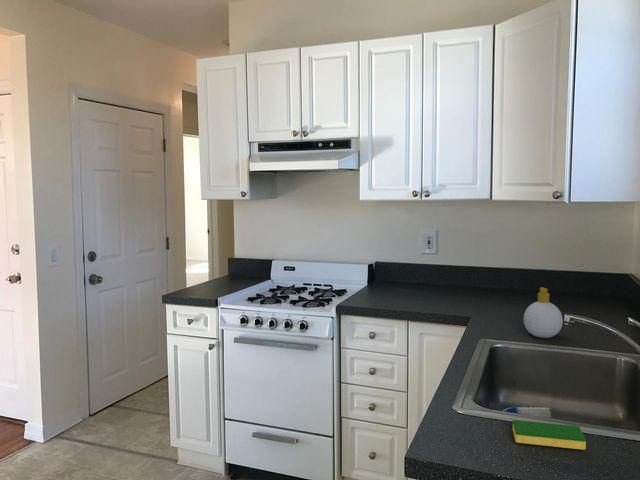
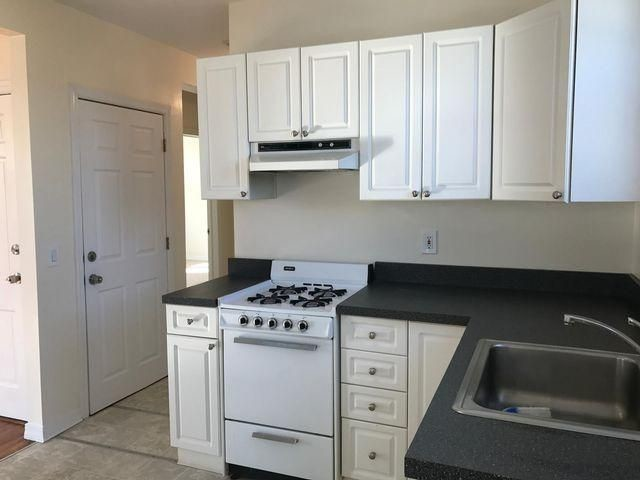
- dish sponge (547, 434)
- soap bottle (543, 312)
